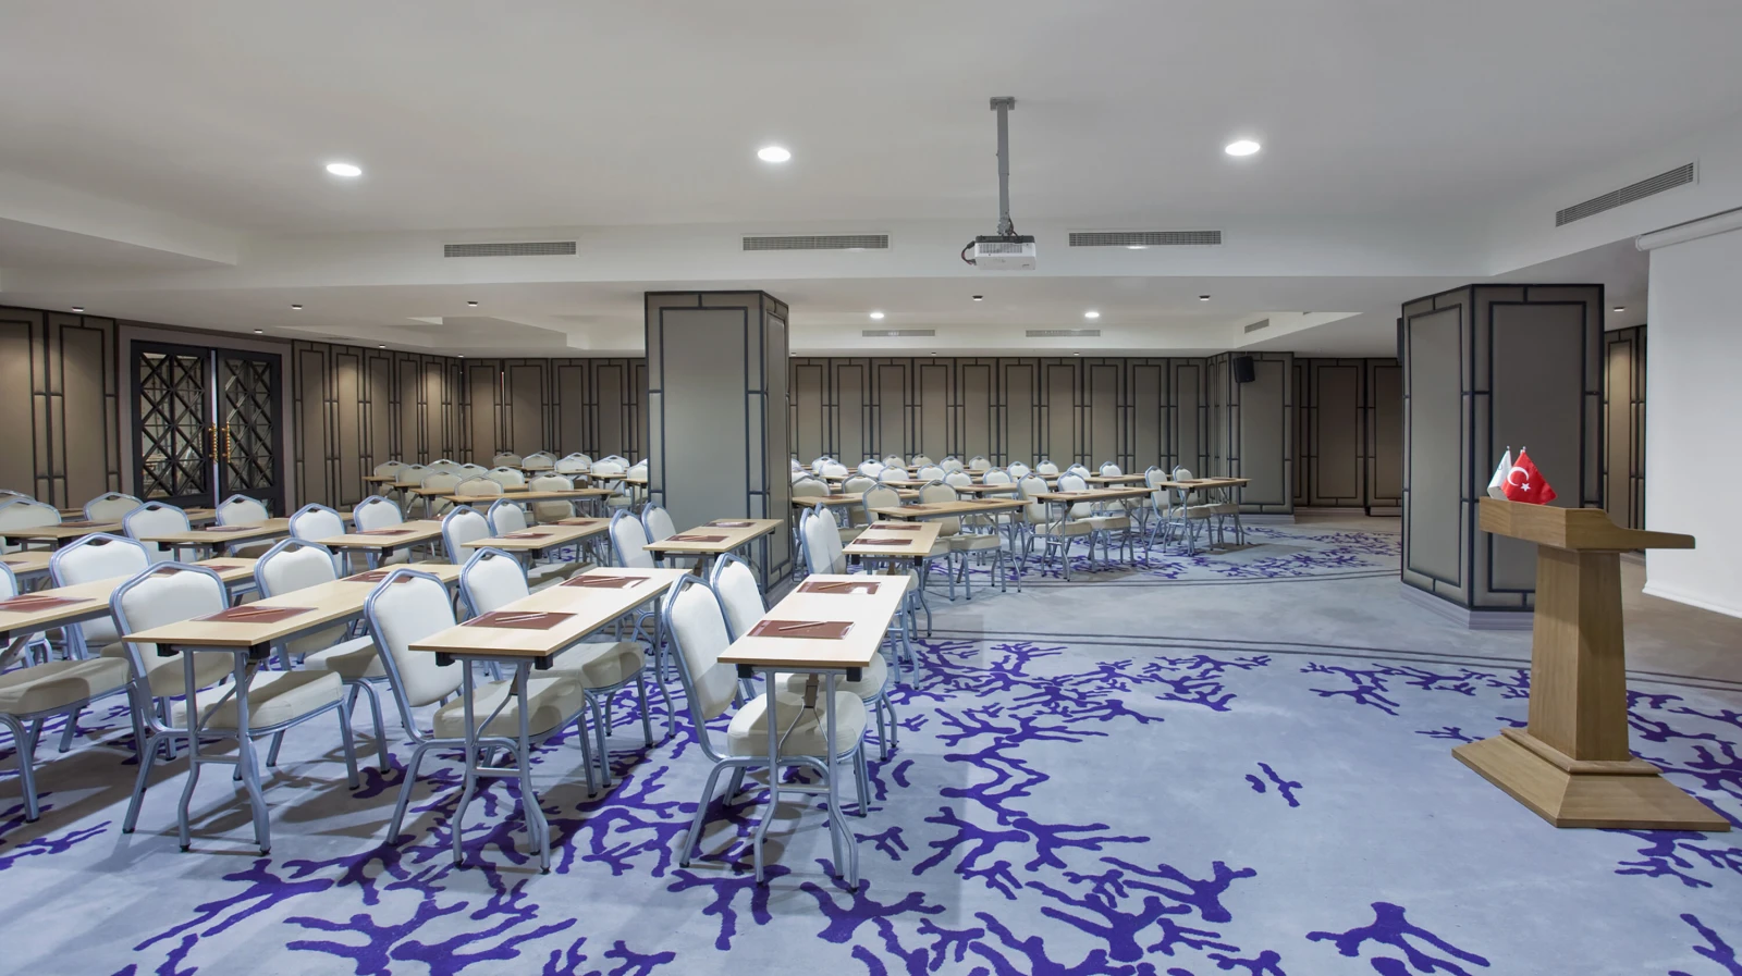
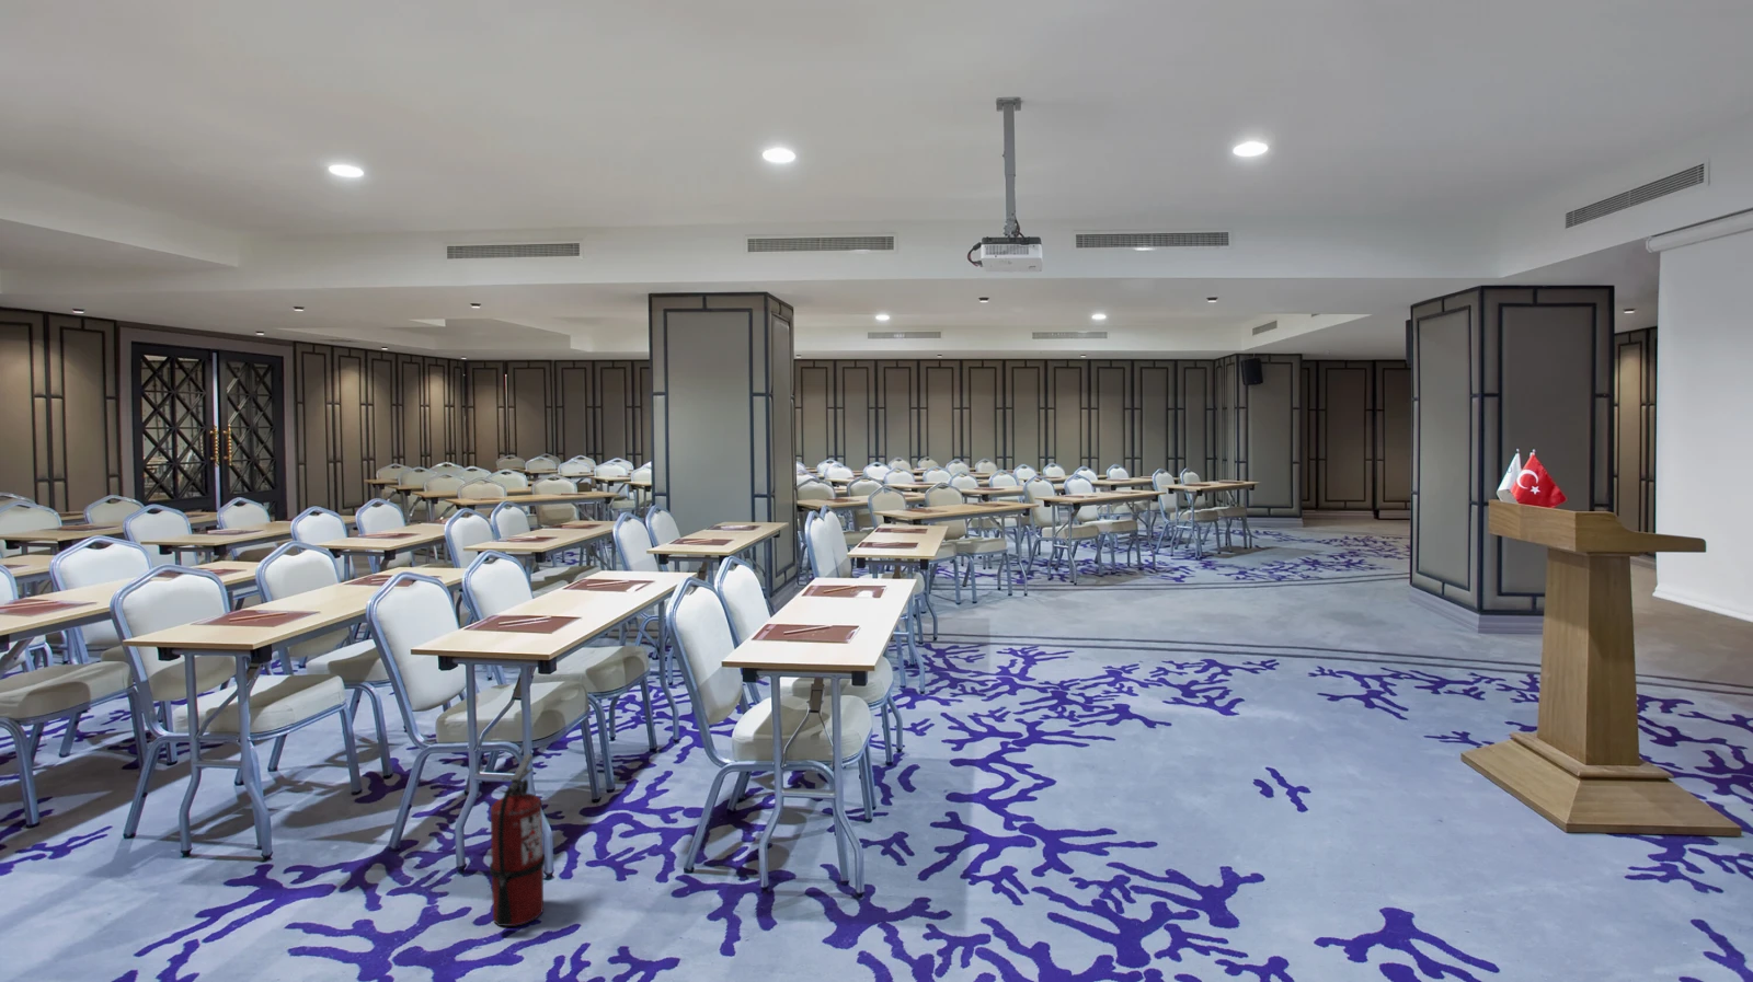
+ fire extinguisher (517, 840)
